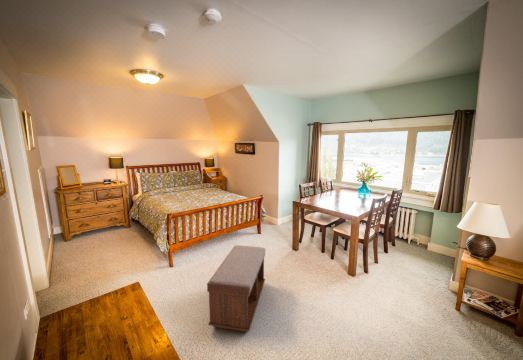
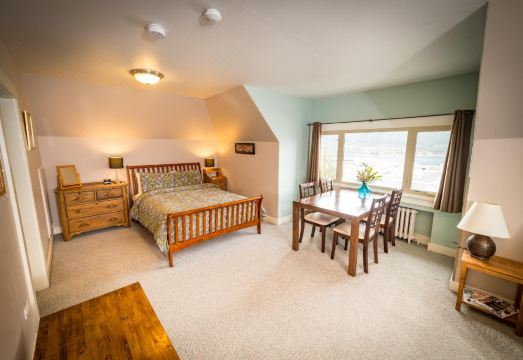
- bench (241, 282)
